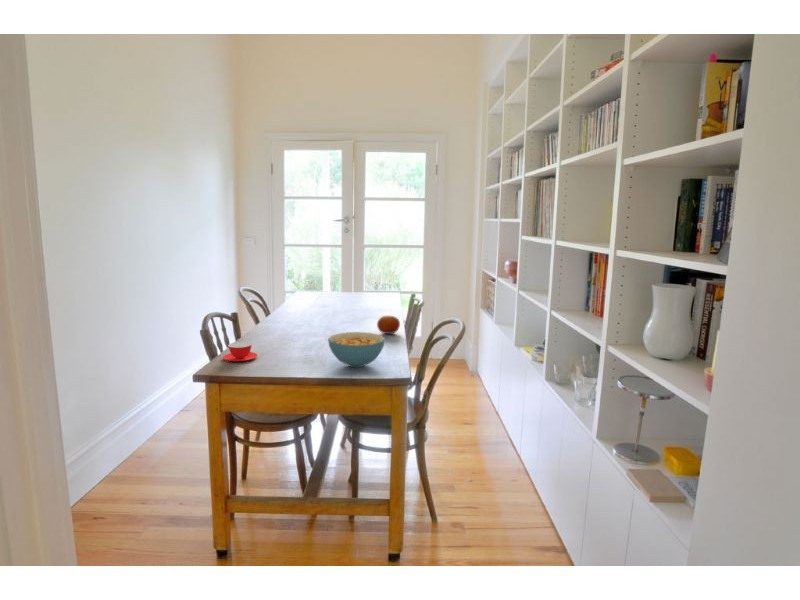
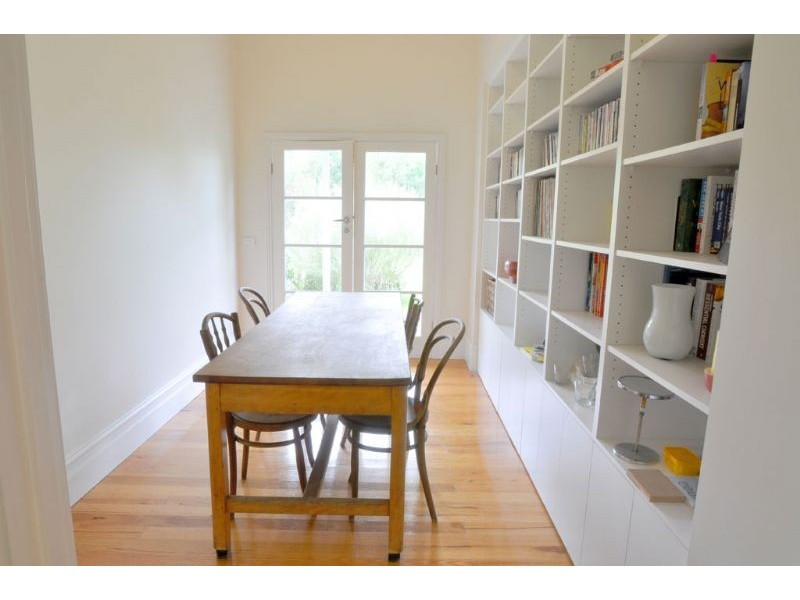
- fruit (388, 324)
- teacup (240, 351)
- cereal bowl (356, 351)
